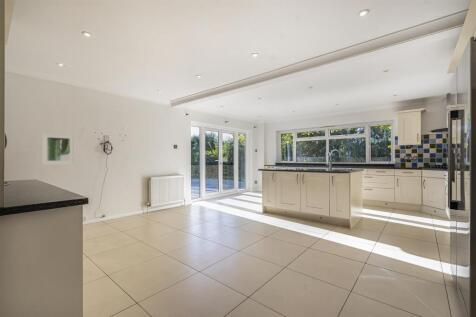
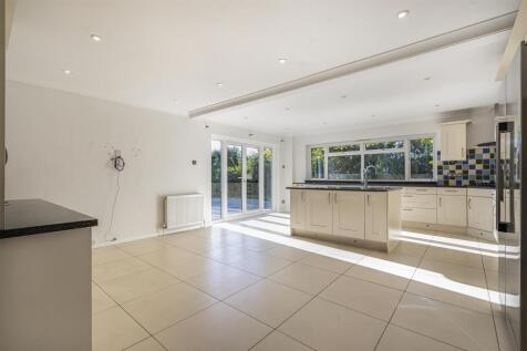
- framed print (58, 149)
